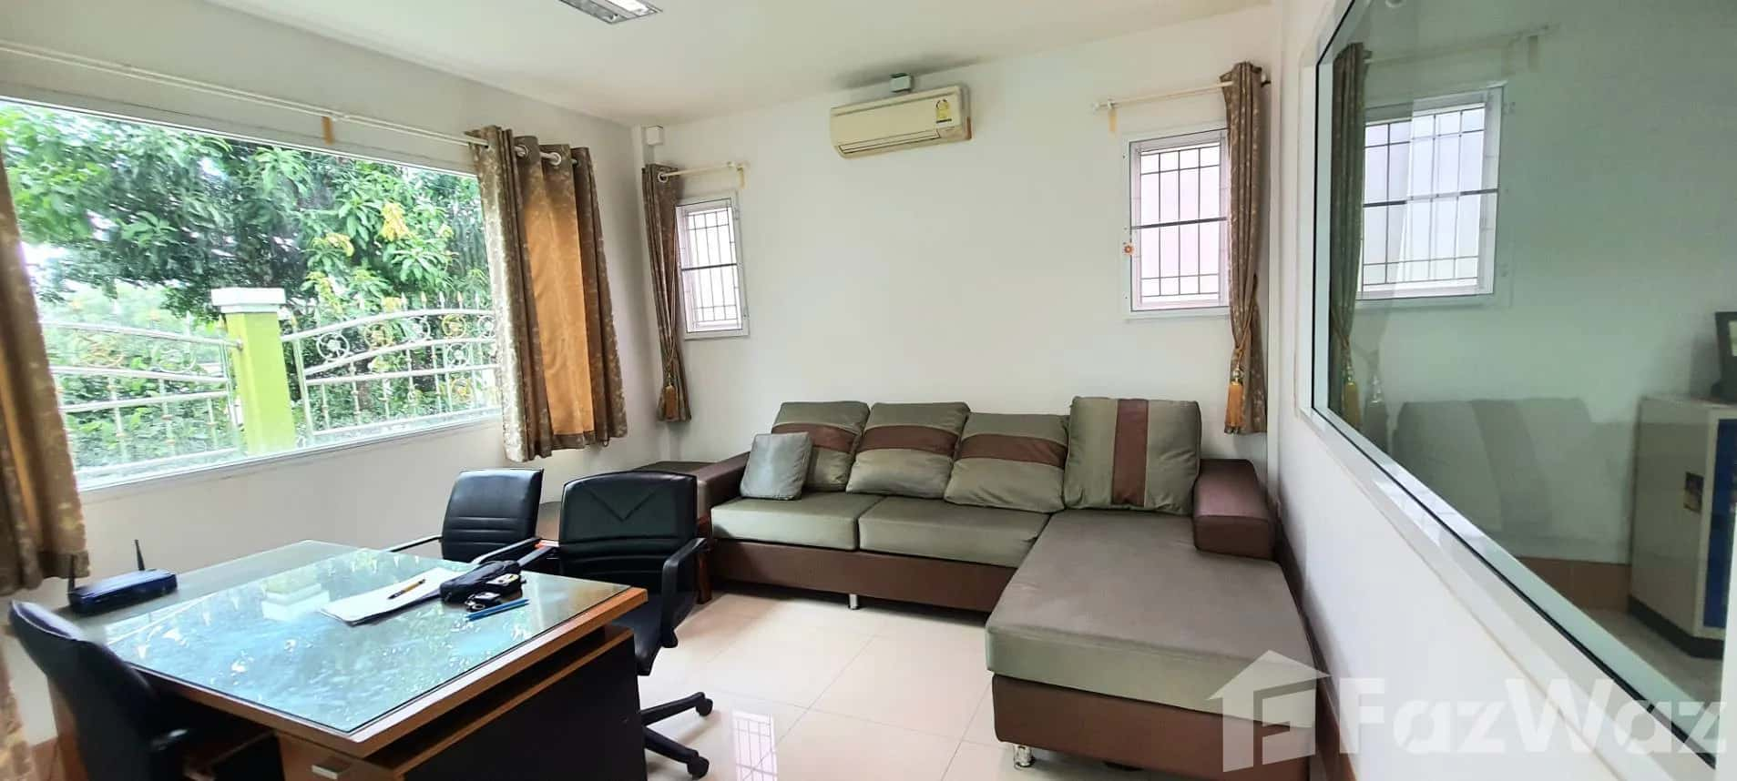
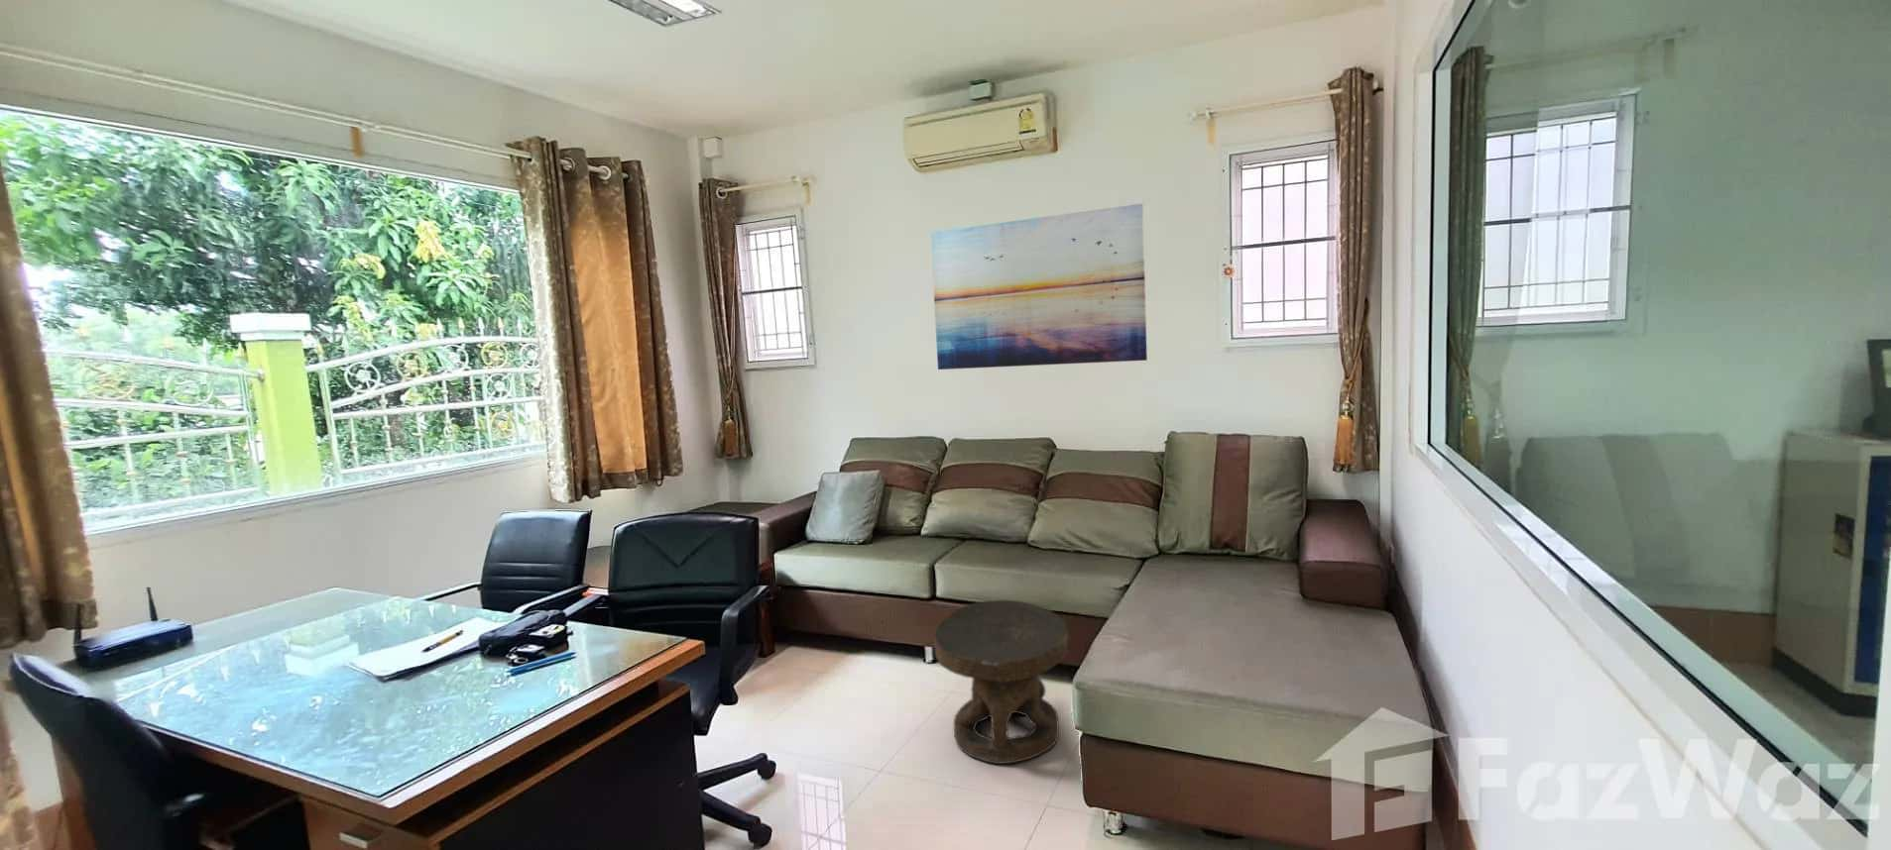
+ wall art (1032, 292)
+ side table (1003, 678)
